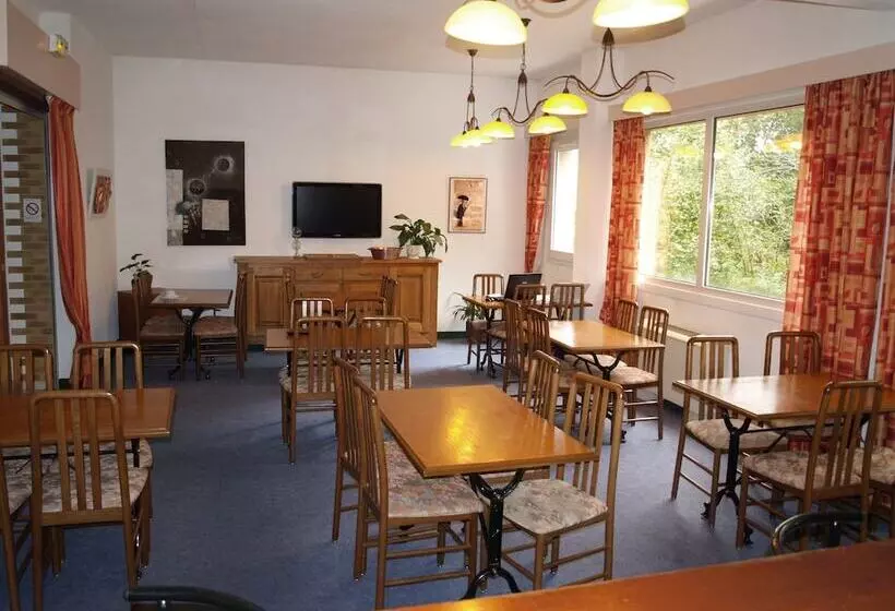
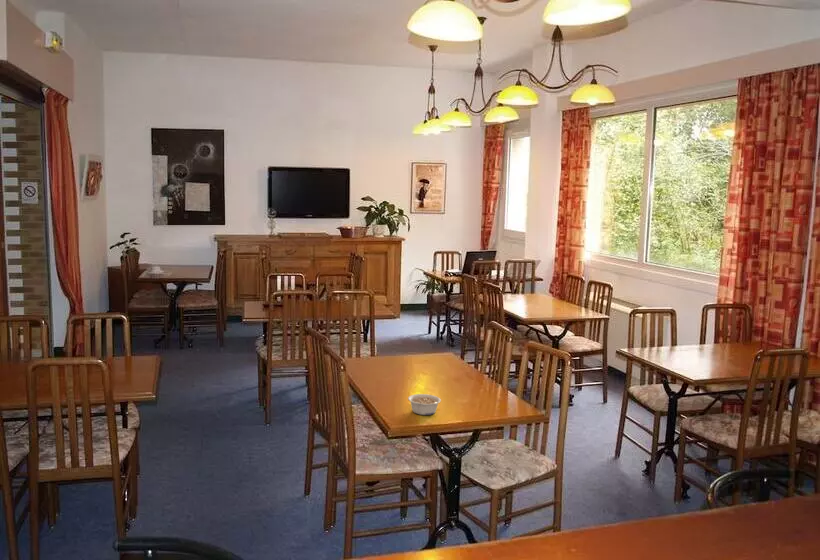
+ legume (424, 404)
